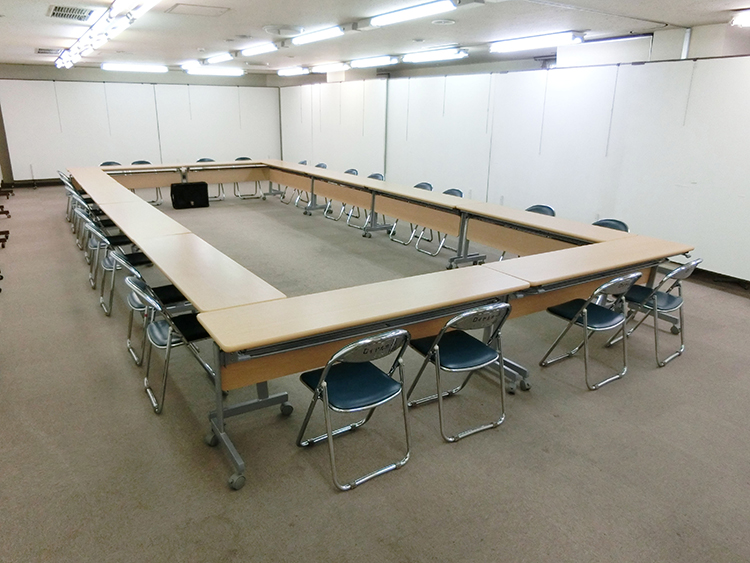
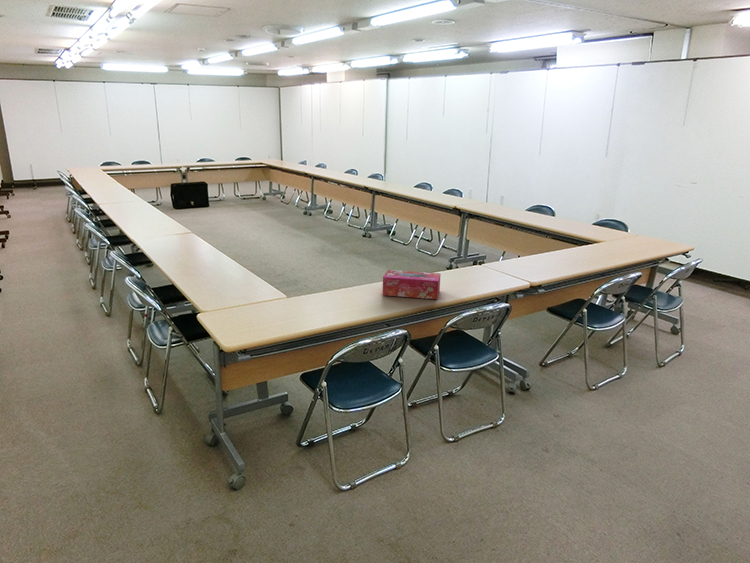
+ tissue box (411, 284)
